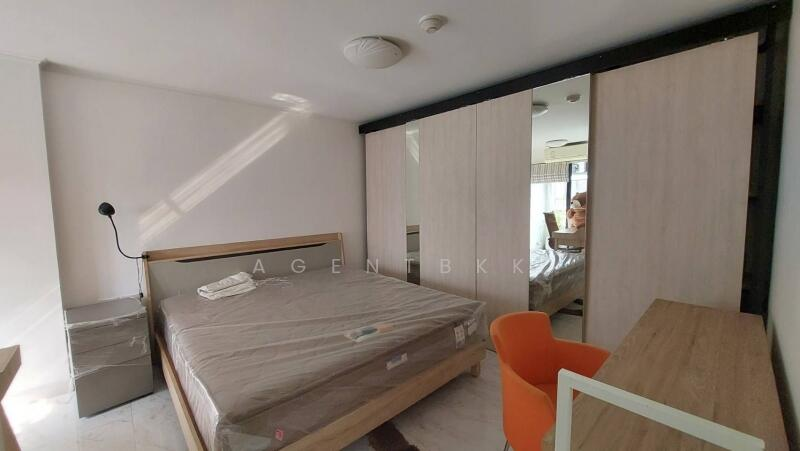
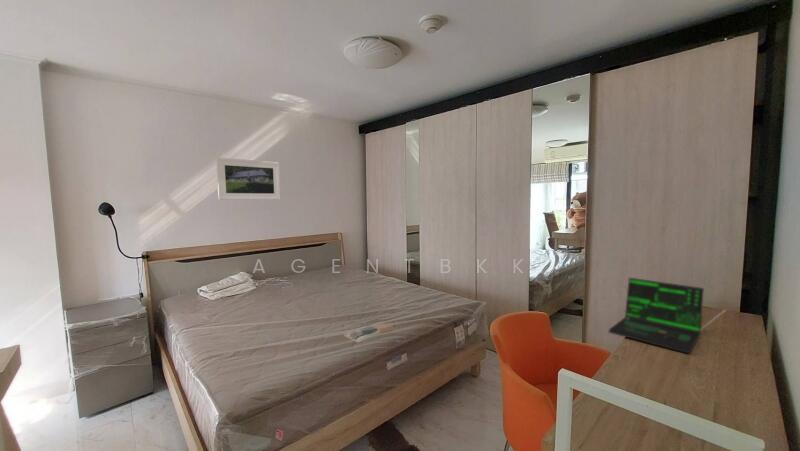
+ laptop (665, 312)
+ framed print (250, 180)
